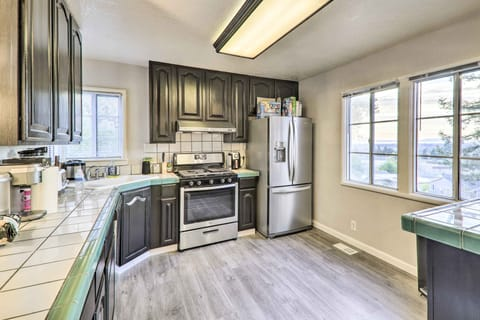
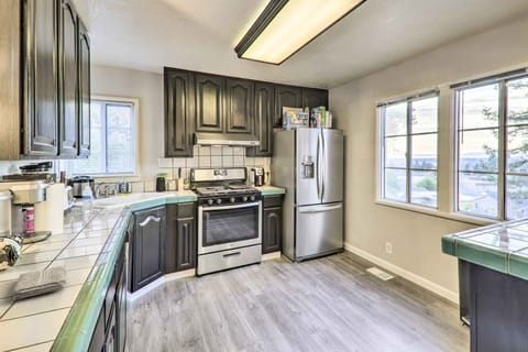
+ washcloth (42, 279)
